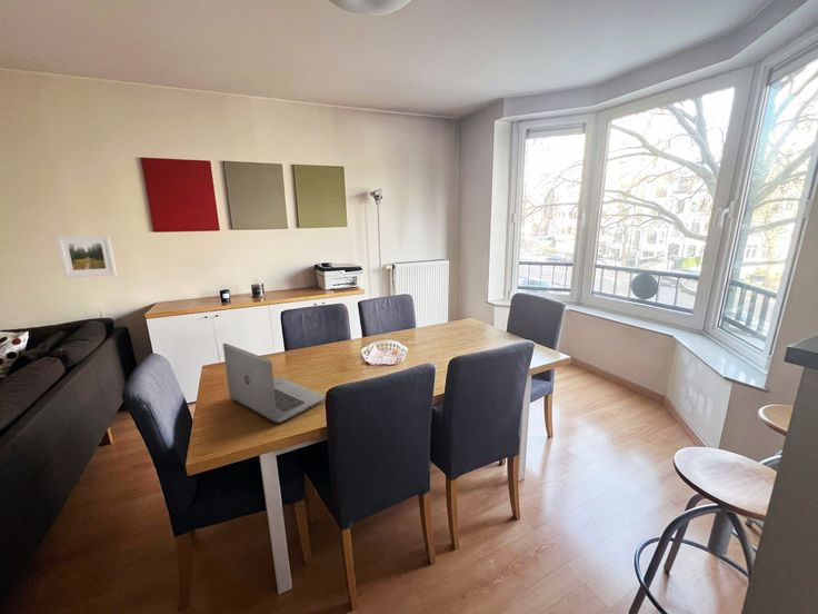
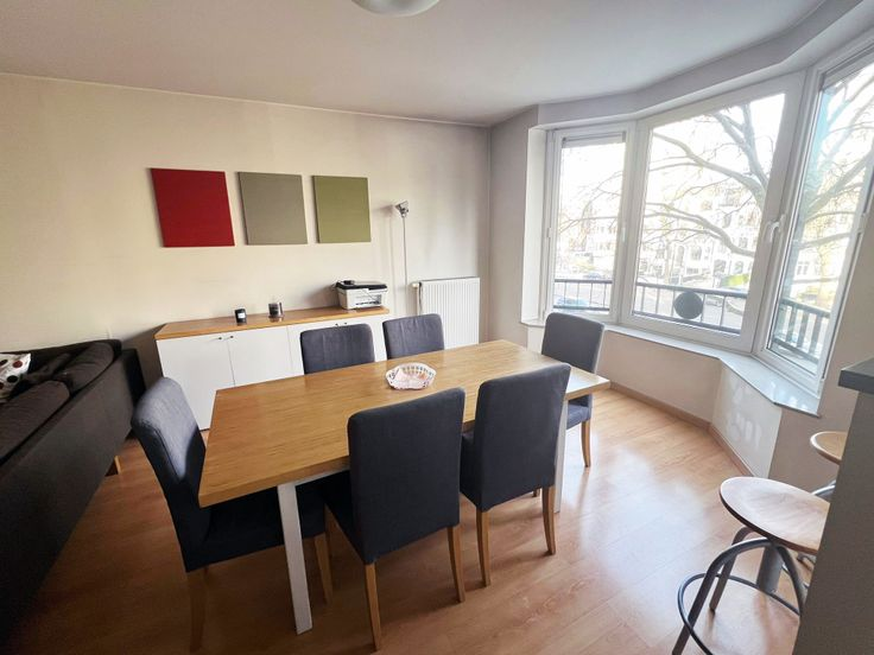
- laptop (271, 372)
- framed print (87, 256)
